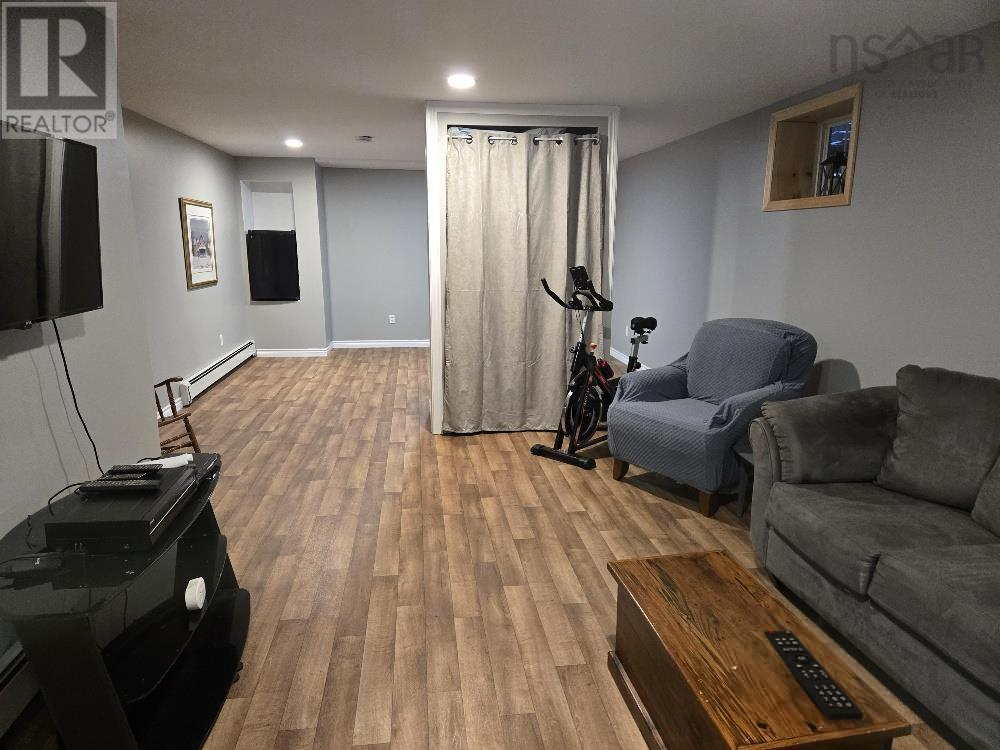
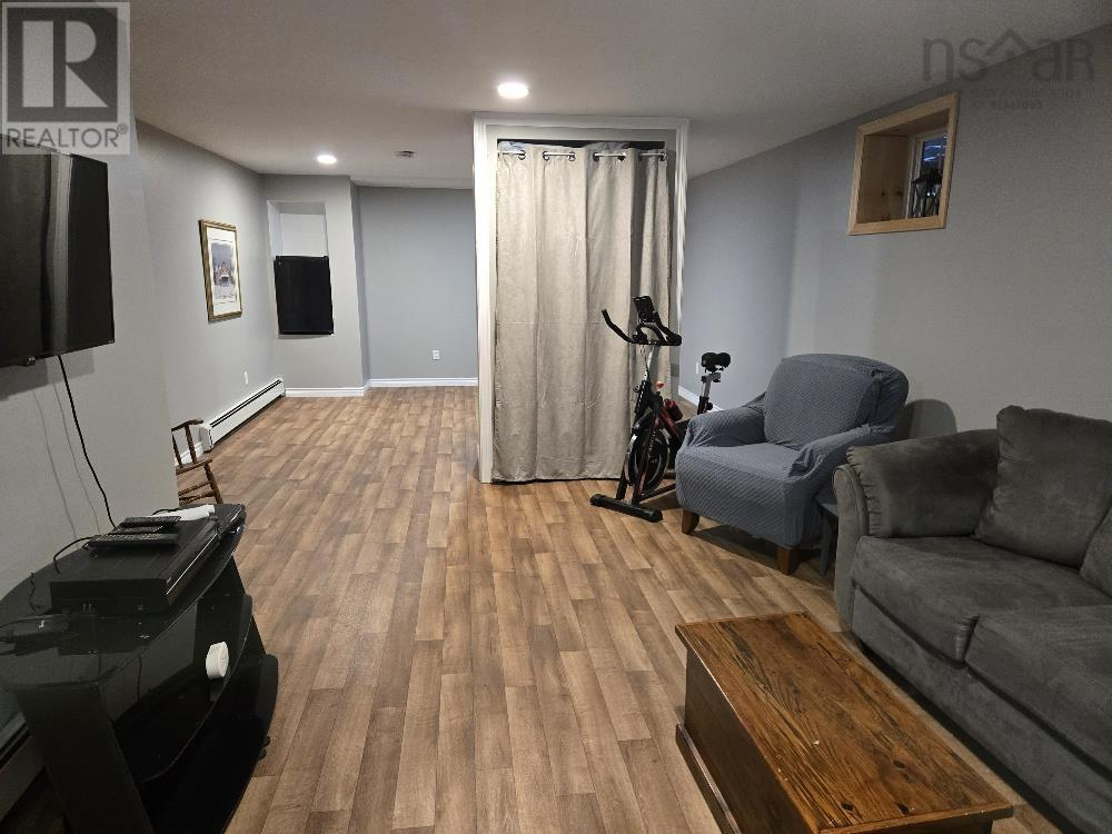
- remote control (808, 669)
